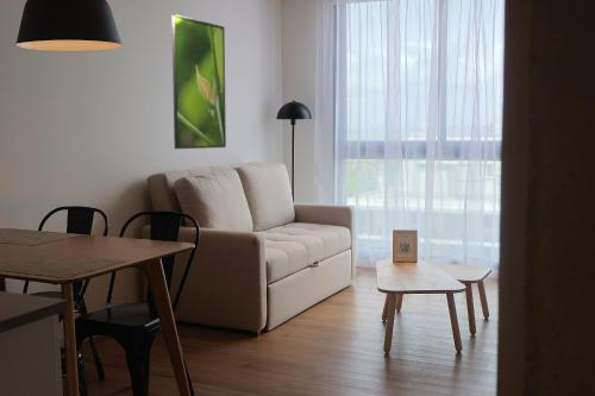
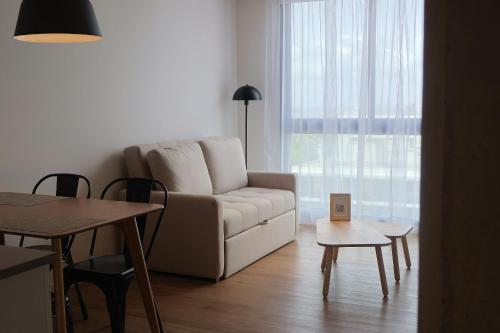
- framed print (200, 84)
